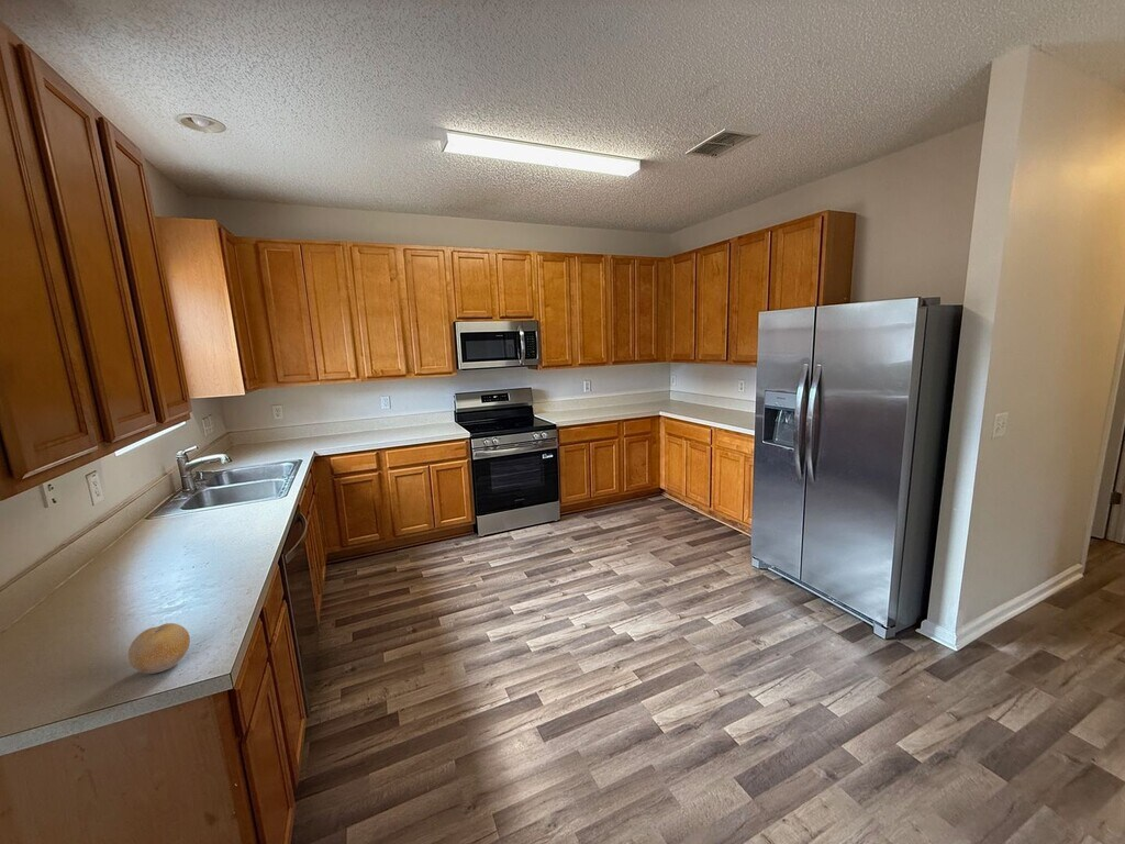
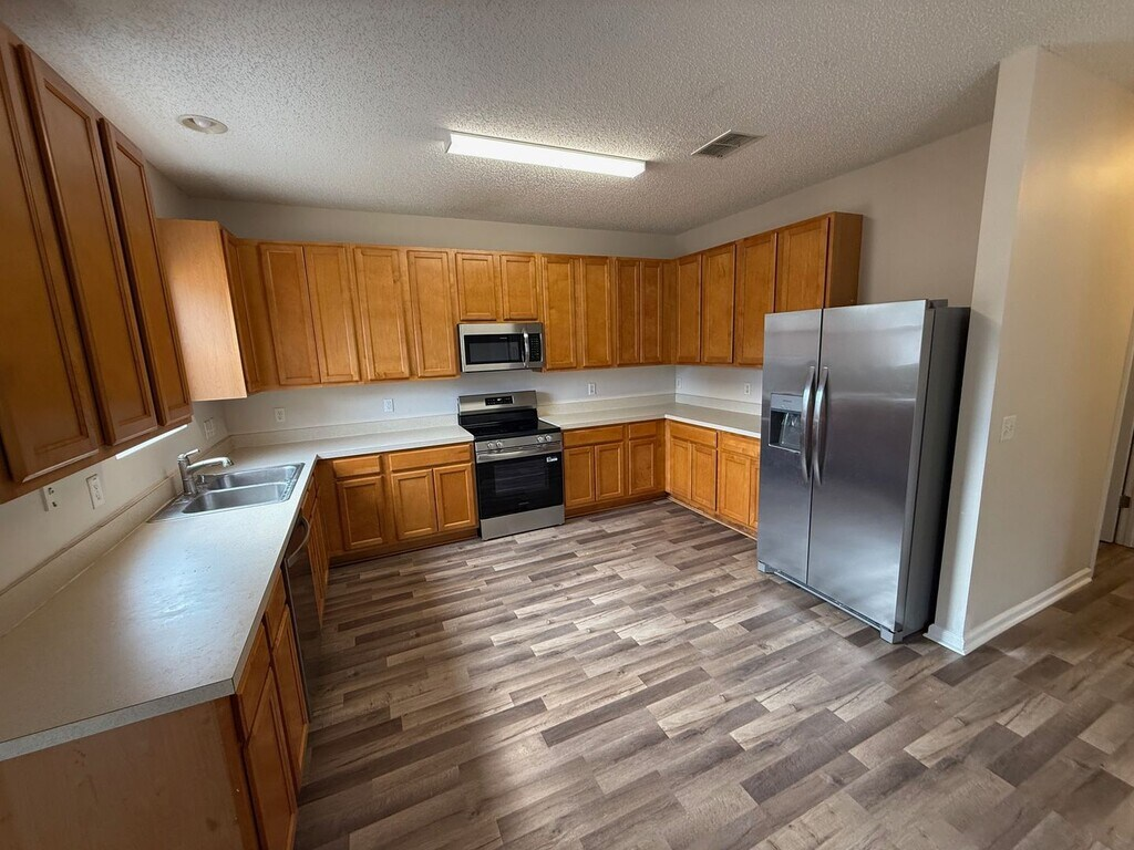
- fruit (159, 648)
